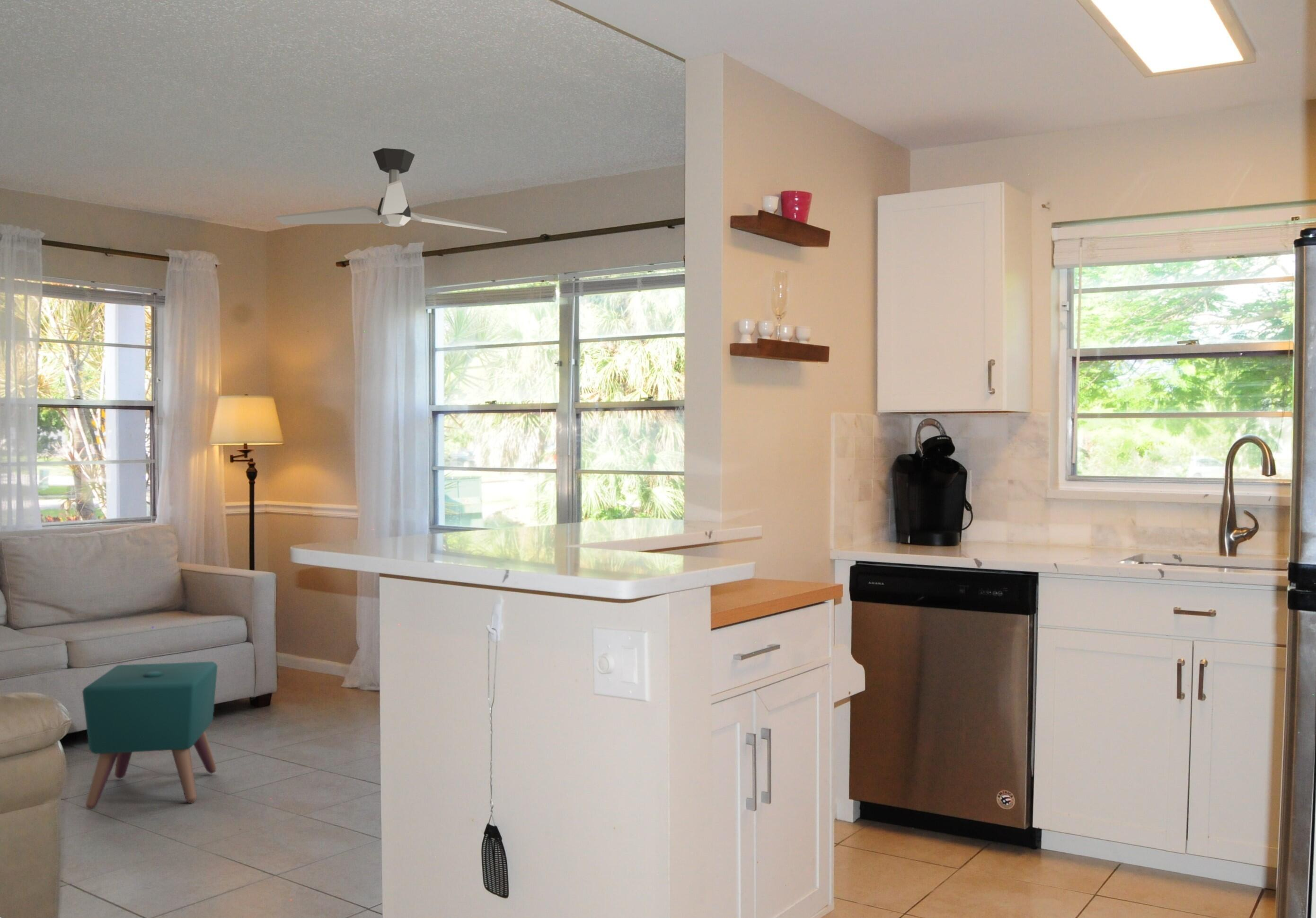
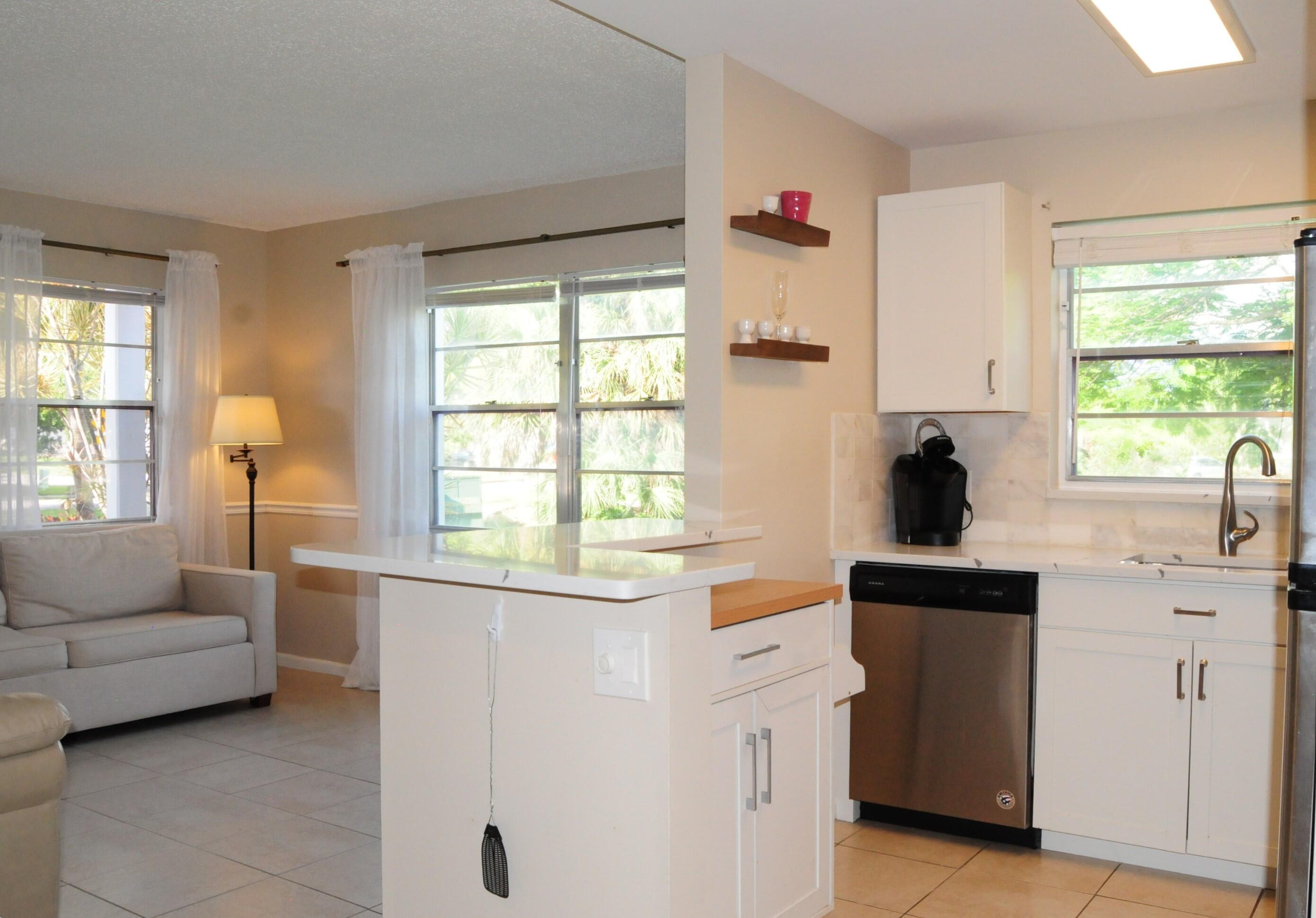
- ottoman (154, 731)
- ceiling fan (394, 182)
